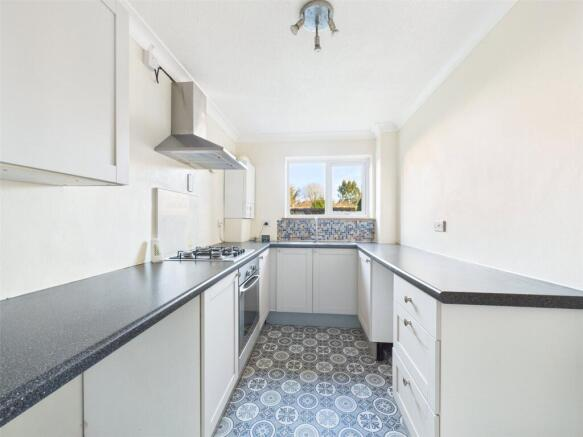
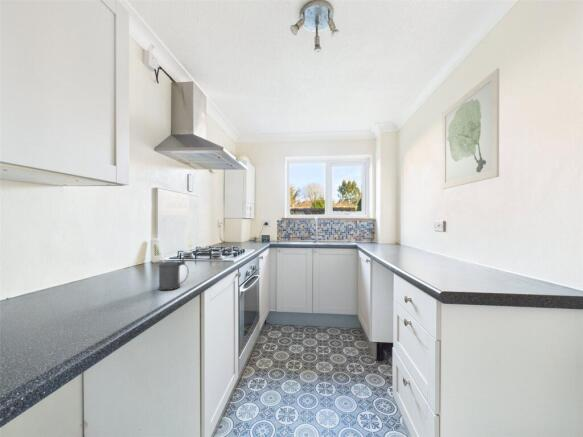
+ wall art (465, 139)
+ beer stein (173, 271)
